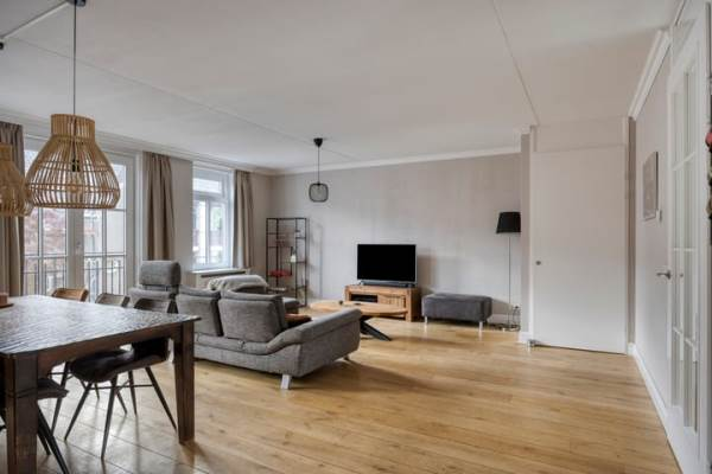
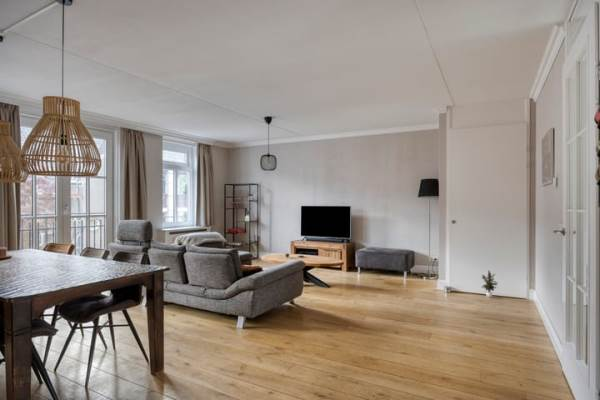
+ potted plant (489, 284)
